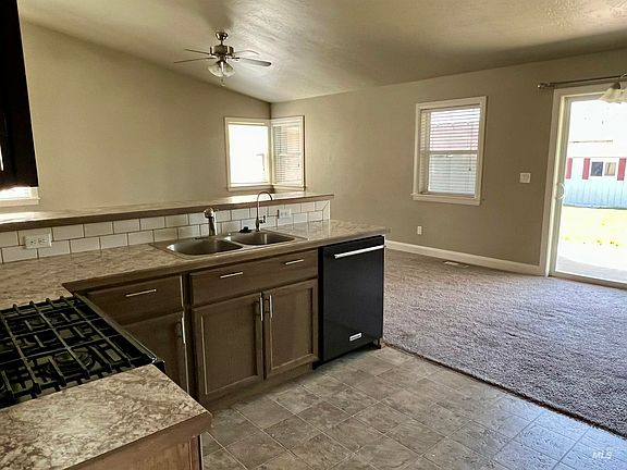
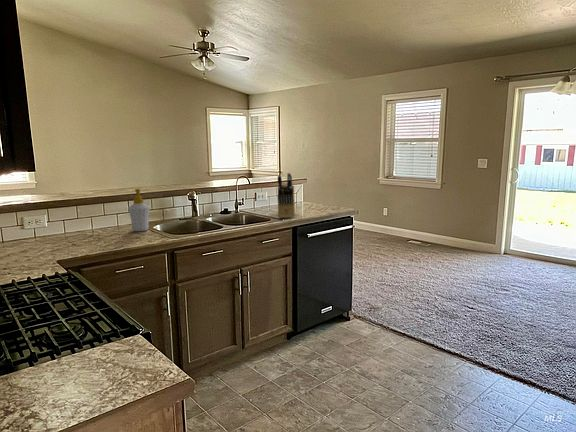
+ knife block (286, 194)
+ soap bottle (139, 209)
